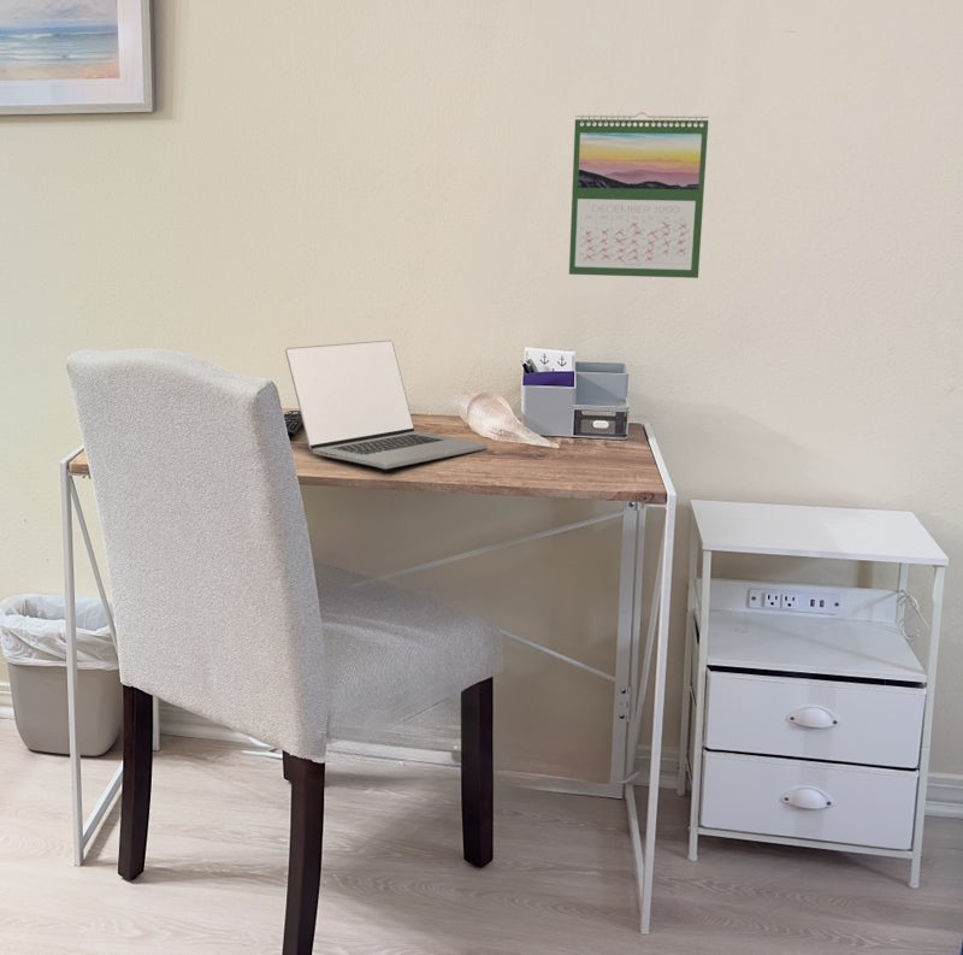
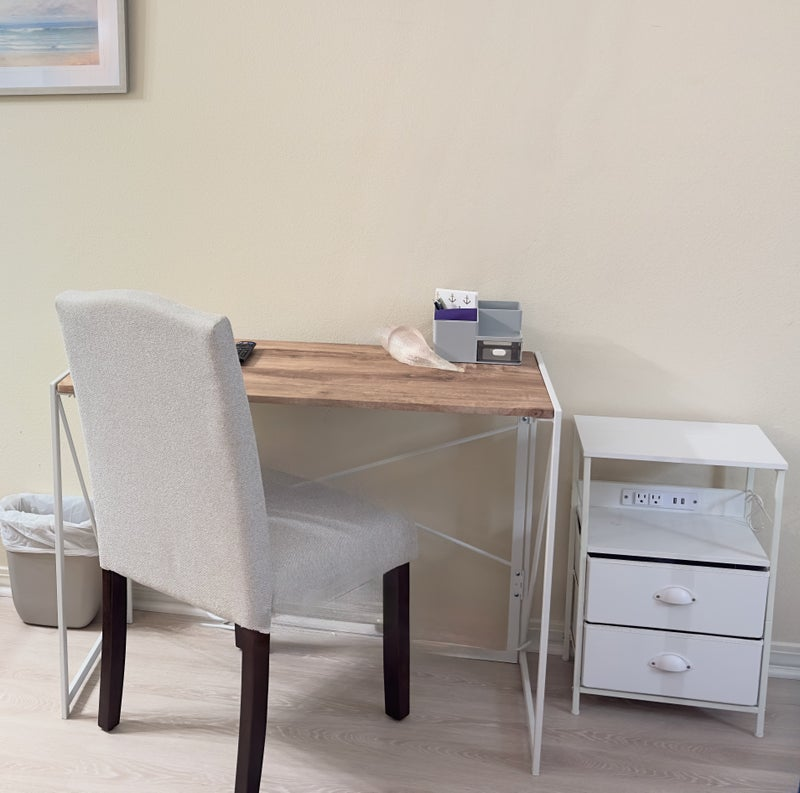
- calendar (637, 195)
- laptop (388, 400)
